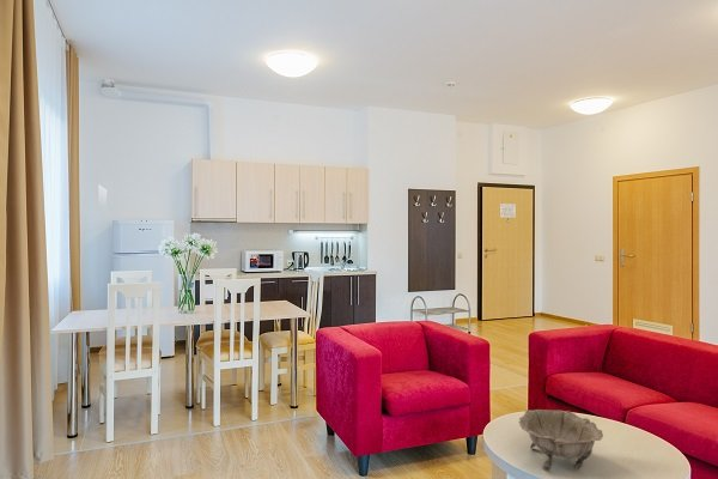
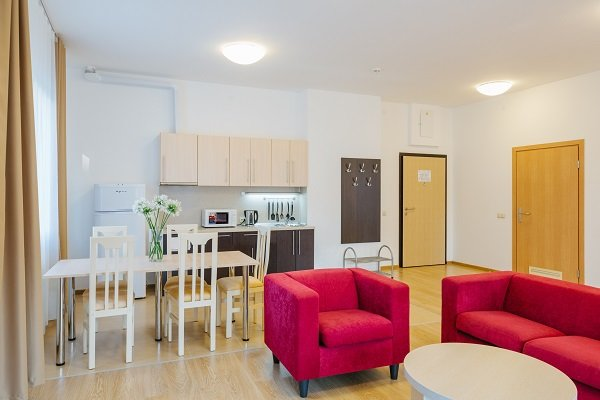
- decorative bowl (559, 439)
